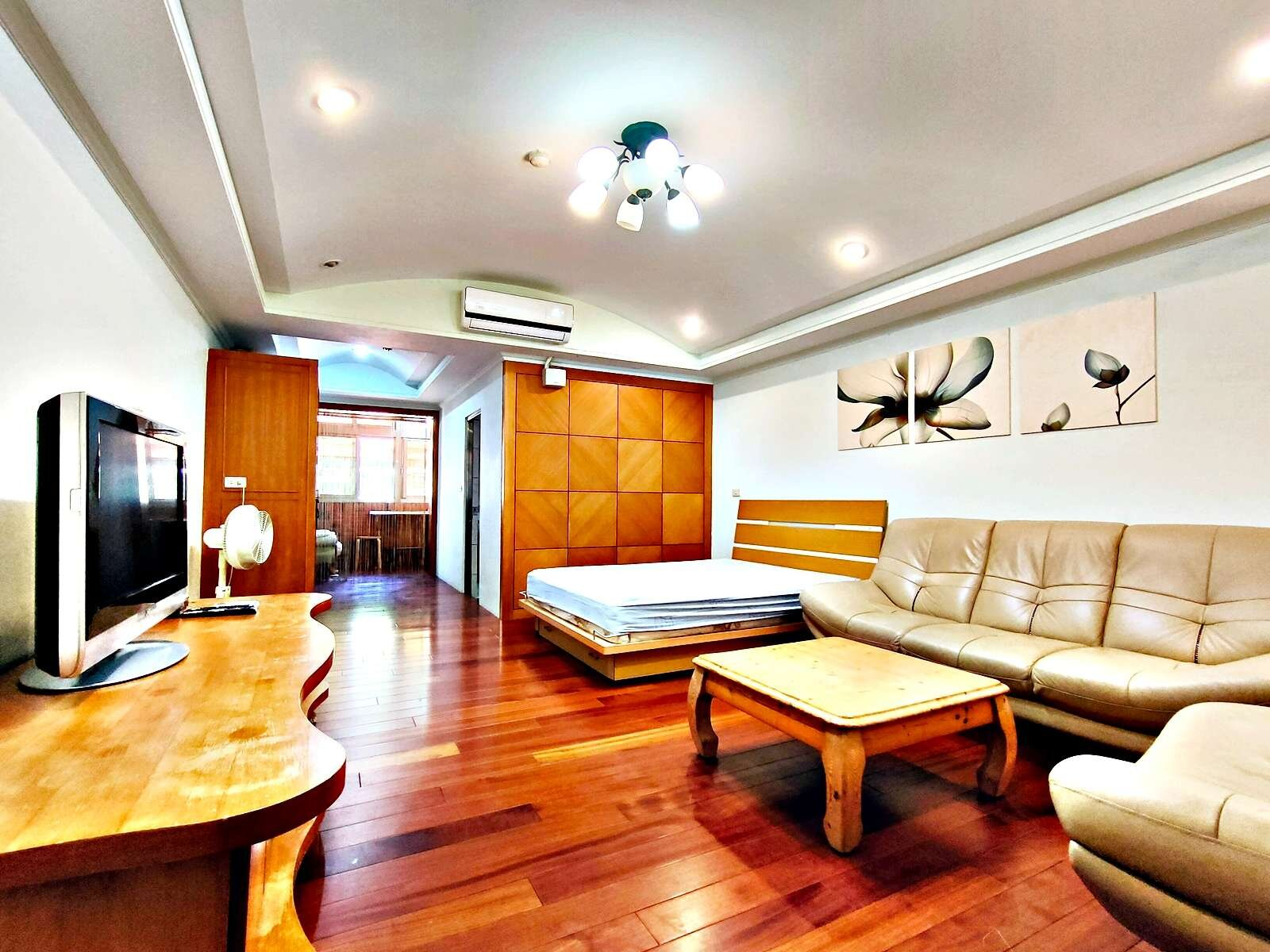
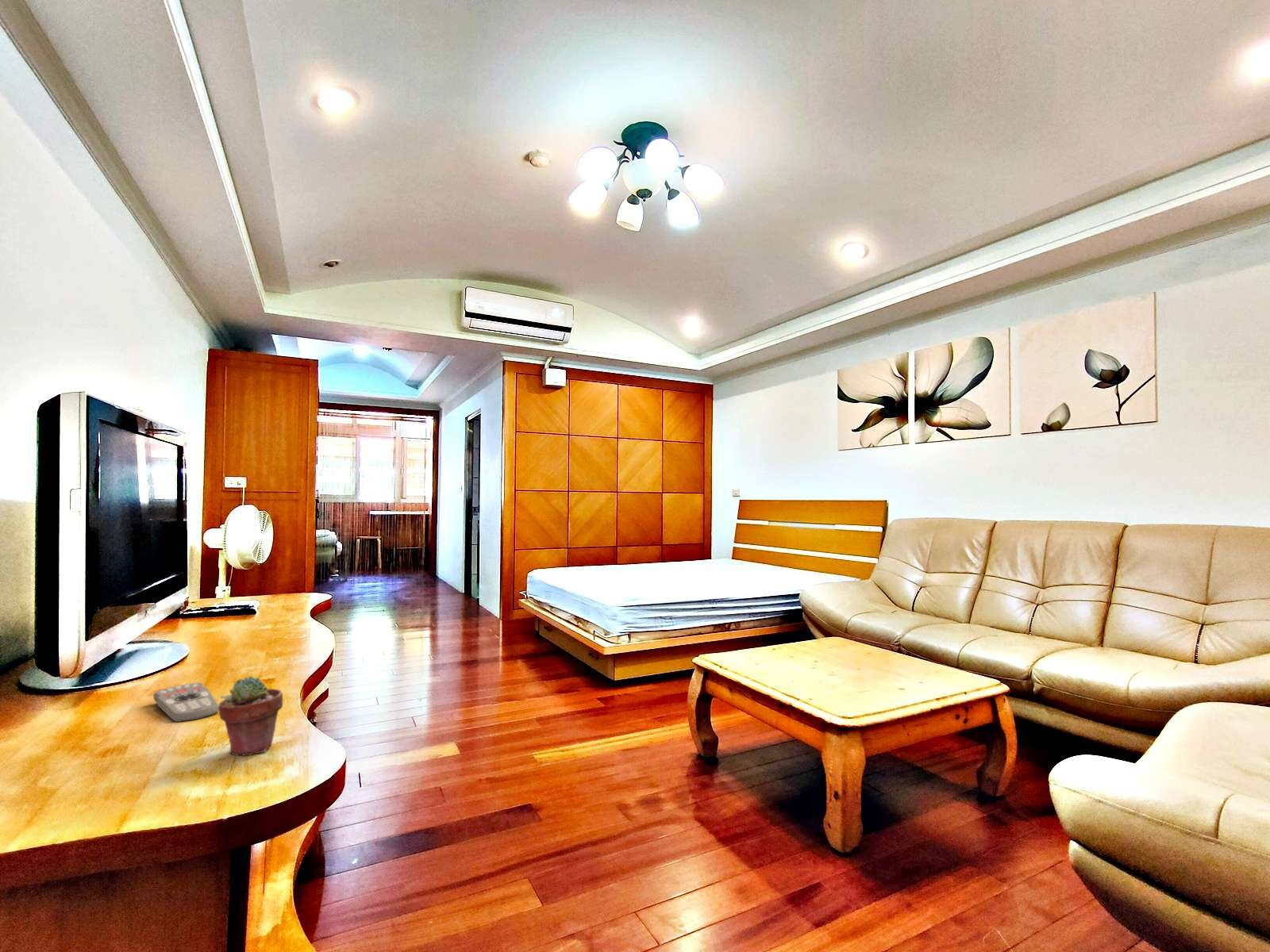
+ remote control (187, 702)
+ potted succulent (251, 712)
